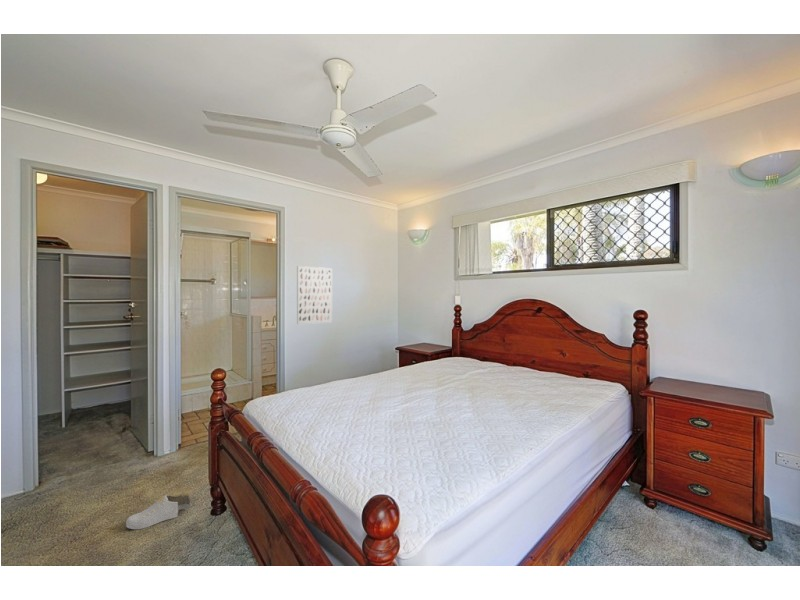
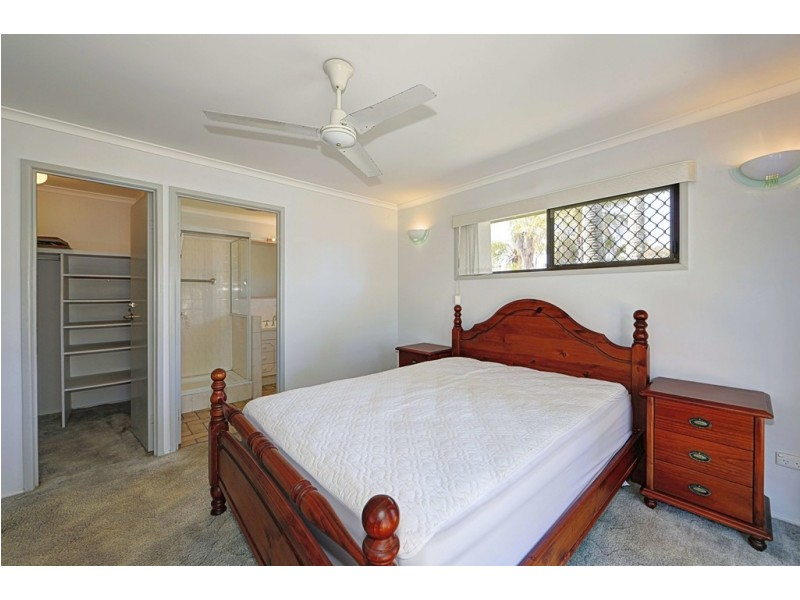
- shoe (159, 508)
- wall art (315, 295)
